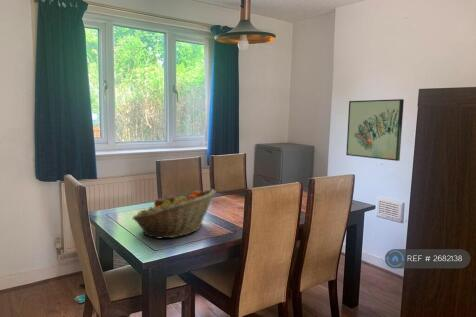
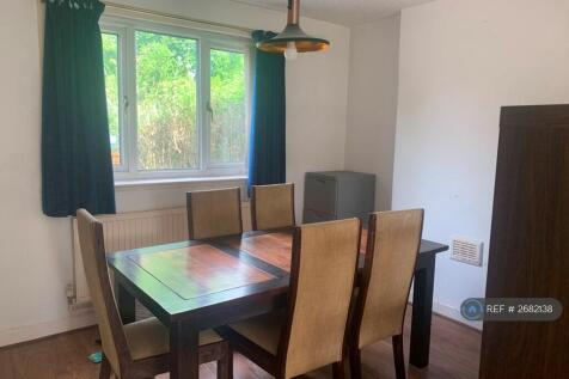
- wall art (373, 129)
- fruit basket (176, 210)
